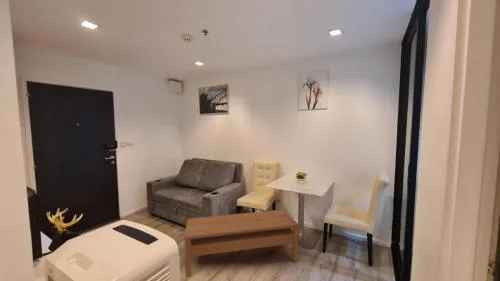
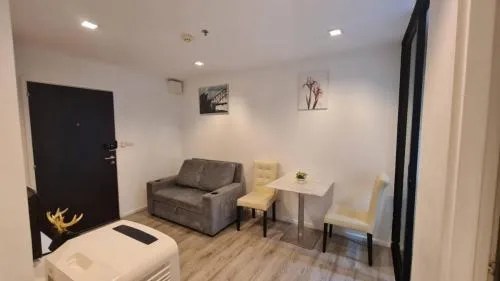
- coffee table (241, 238)
